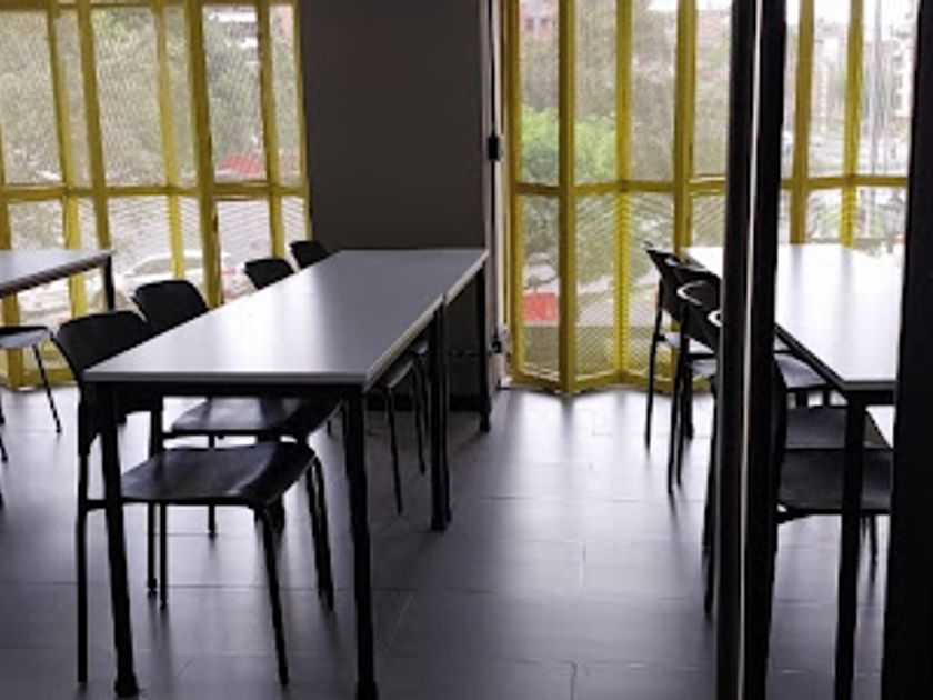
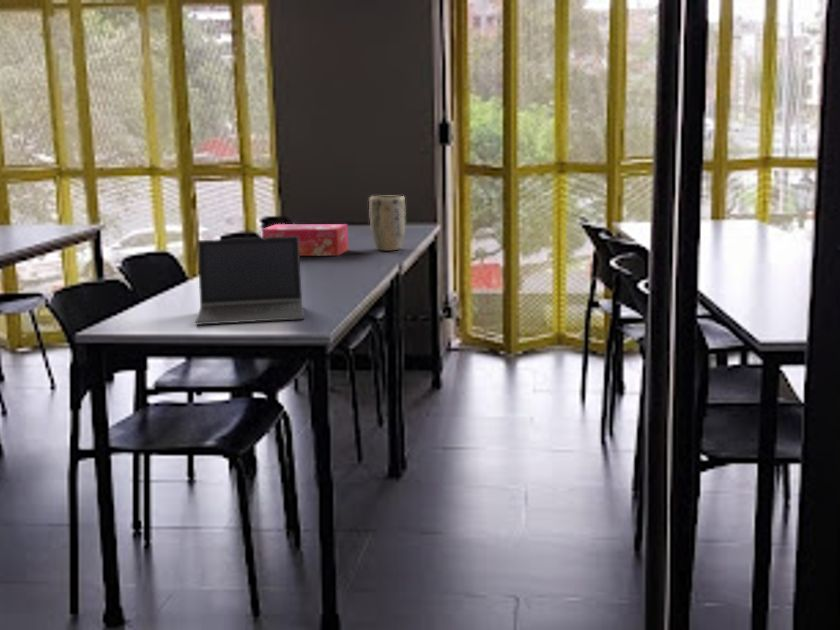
+ tissue box (305, 239)
+ plant pot (387, 223)
+ laptop computer (249, 278)
